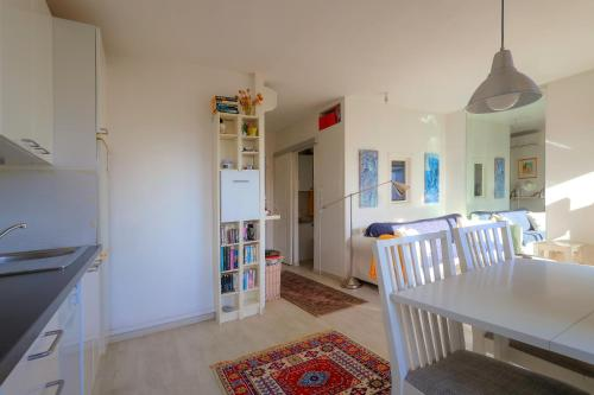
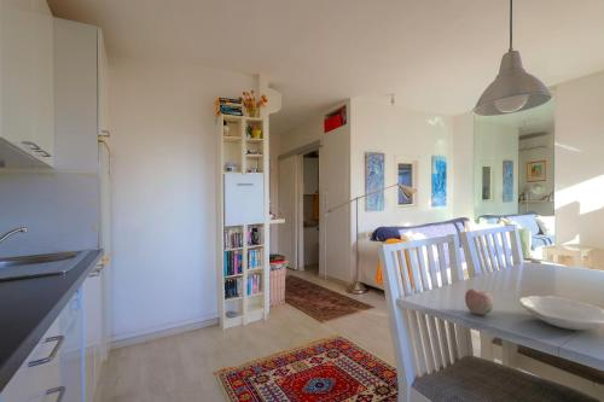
+ bowl (563, 314)
+ apple (478, 301)
